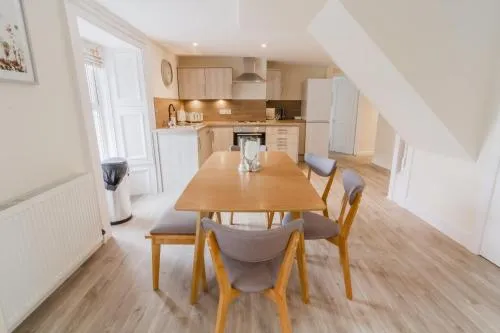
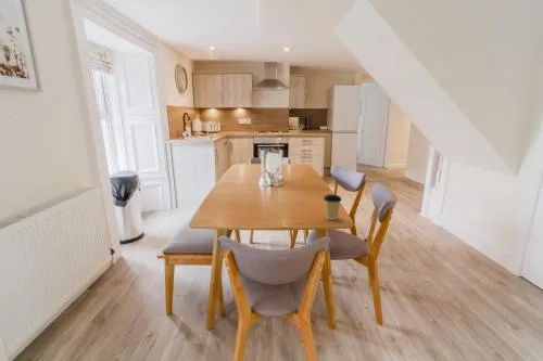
+ coffee cup (331, 206)
